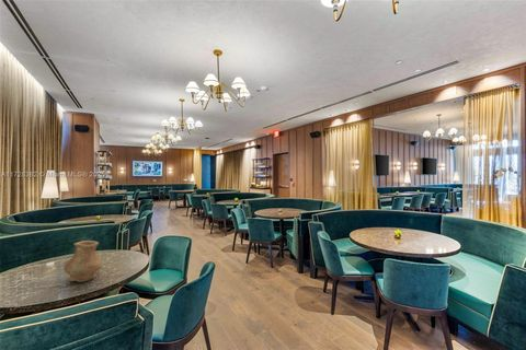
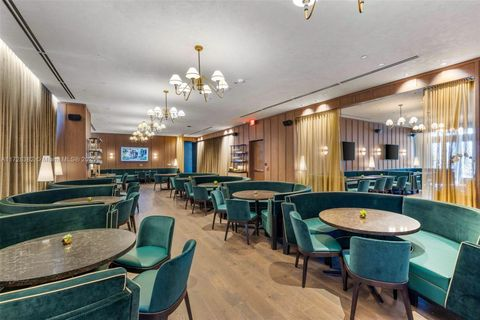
- vase (83, 260)
